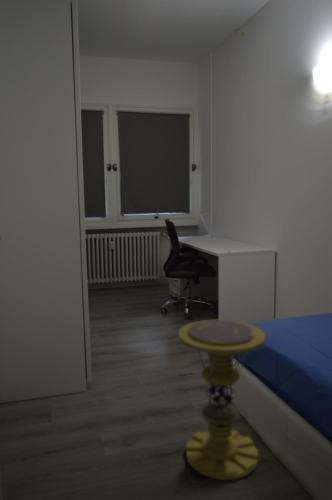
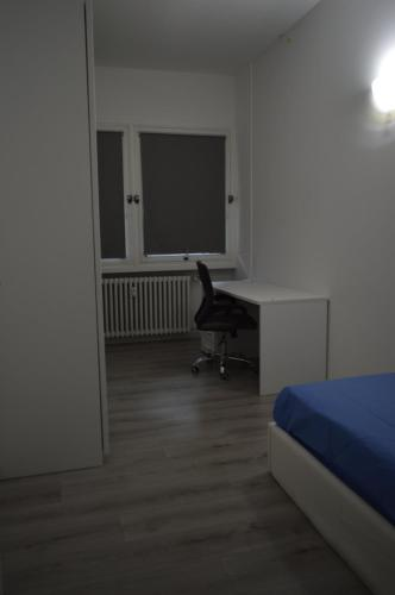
- side table (220, 393)
